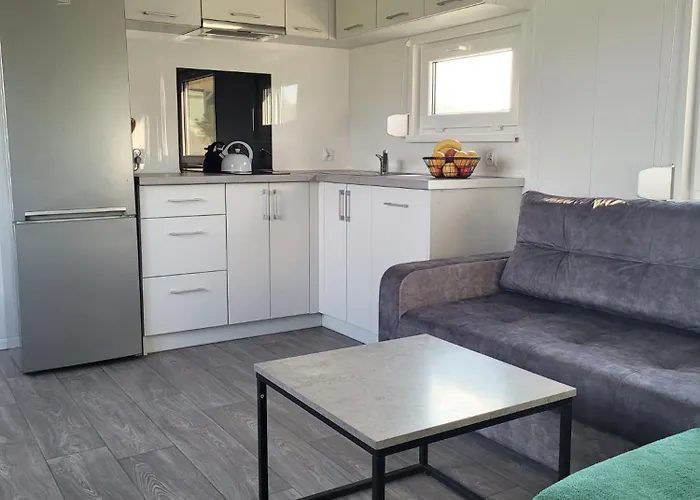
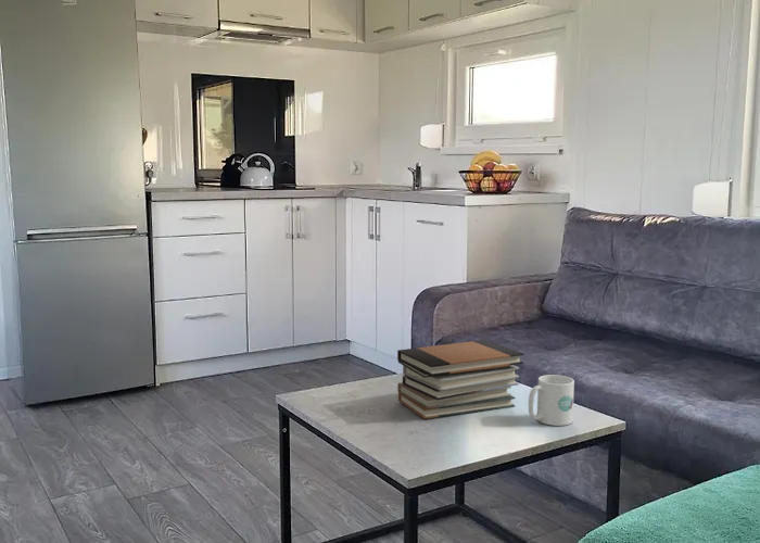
+ book stack (458, 377)
+ mug (549, 400)
